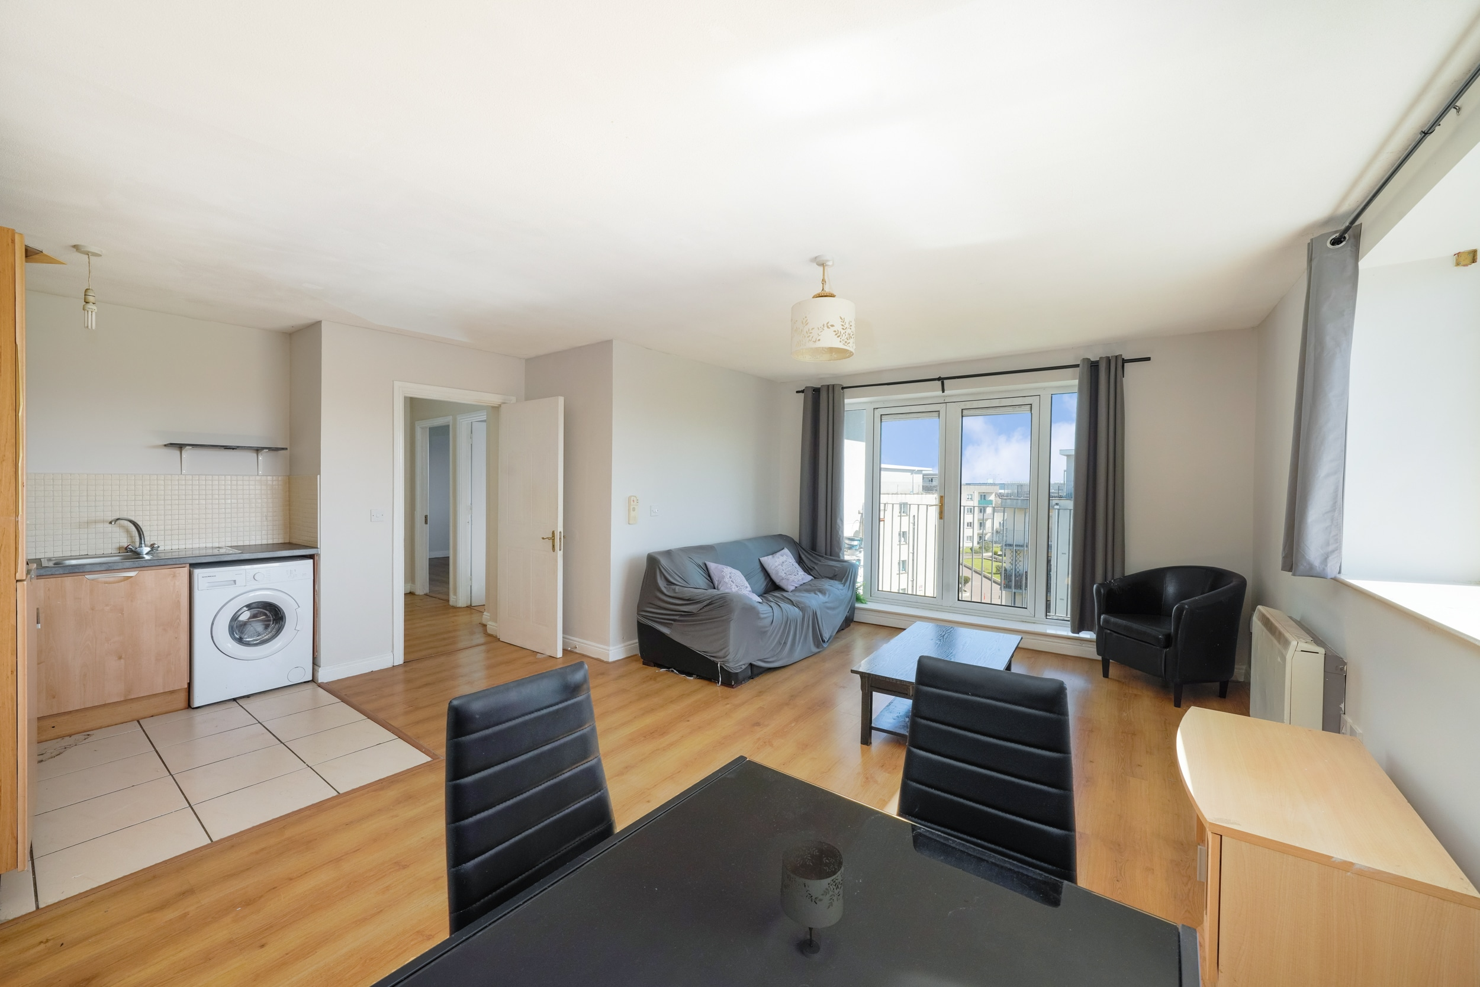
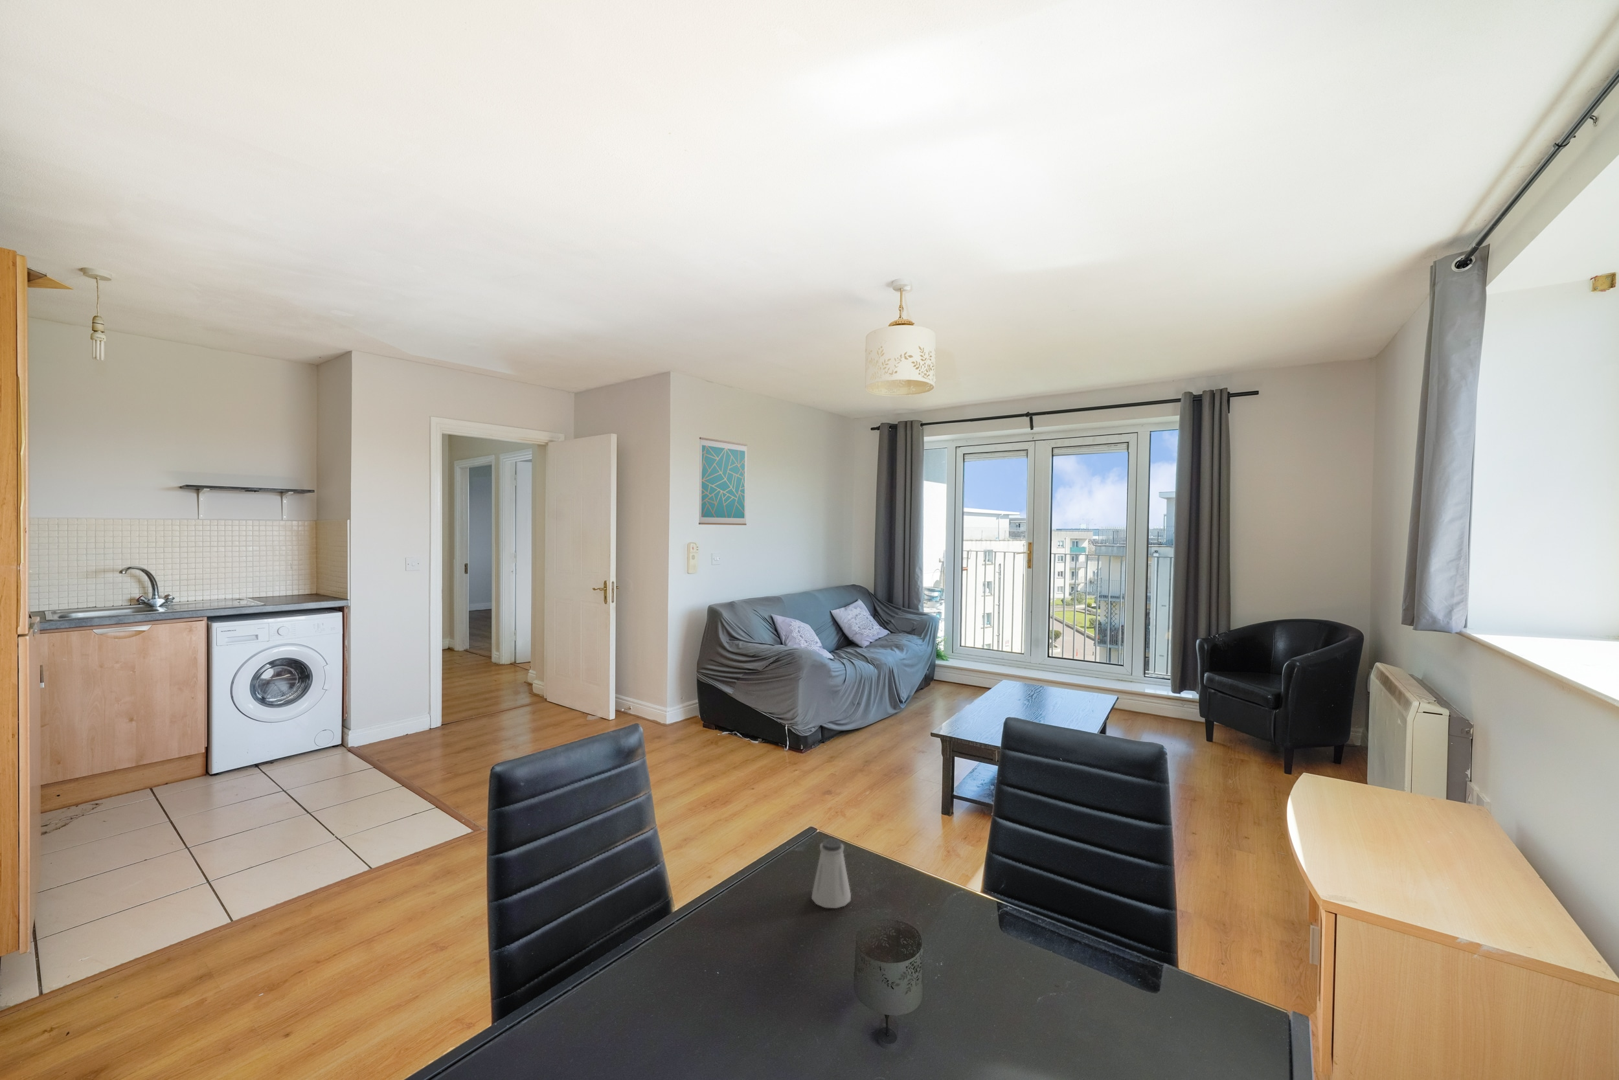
+ wall art (723, 482)
+ saltshaker (832, 869)
